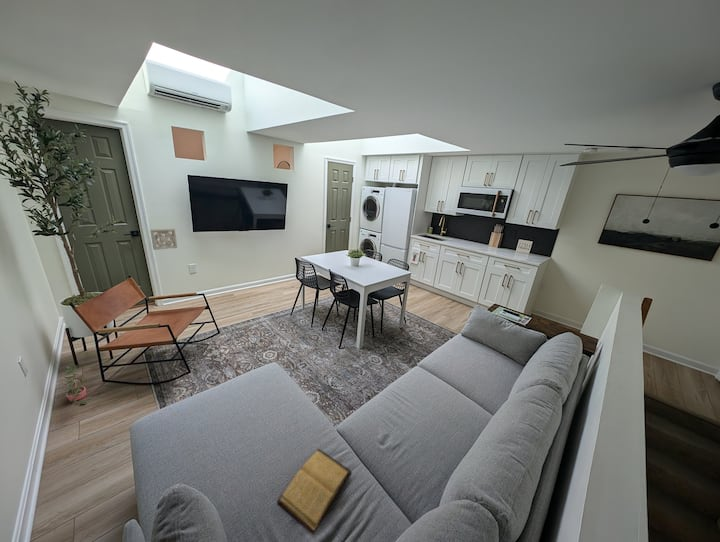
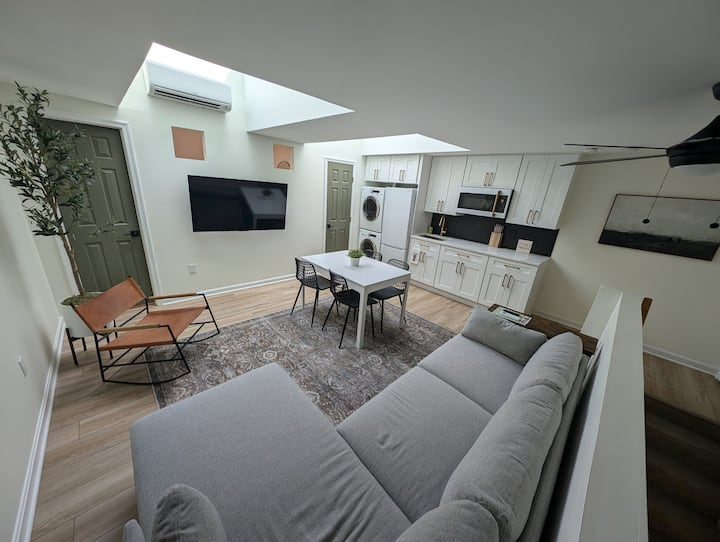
- book (316, 482)
- potted plant (73, 386)
- wall ornament (164, 238)
